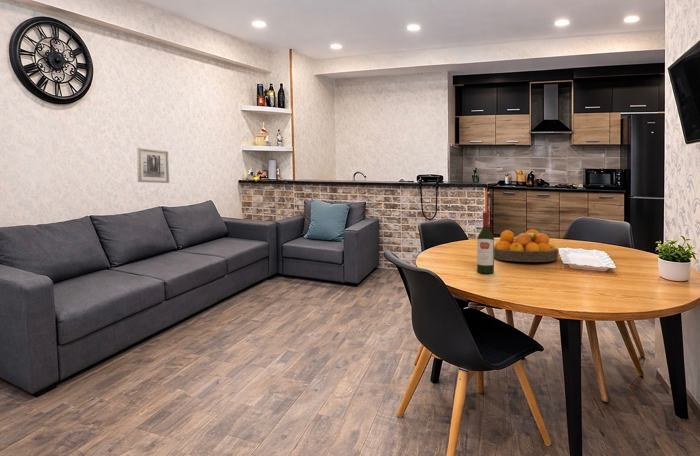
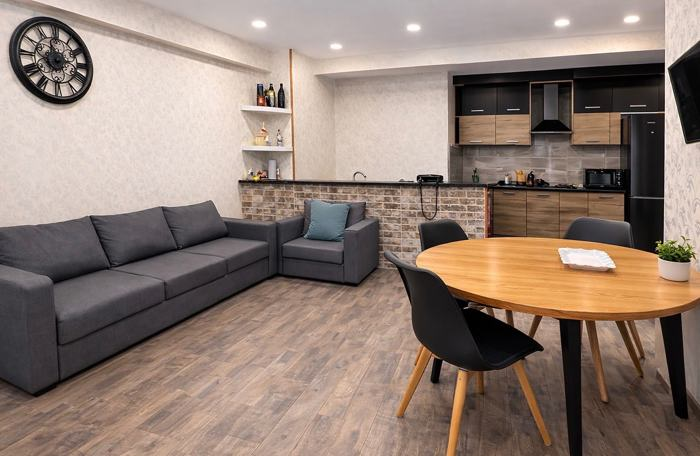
- fruit bowl (524, 243)
- wall art (153, 166)
- wine bottle (485, 242)
